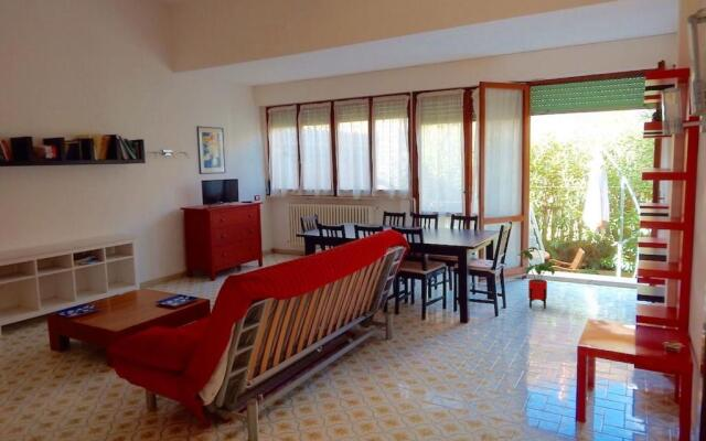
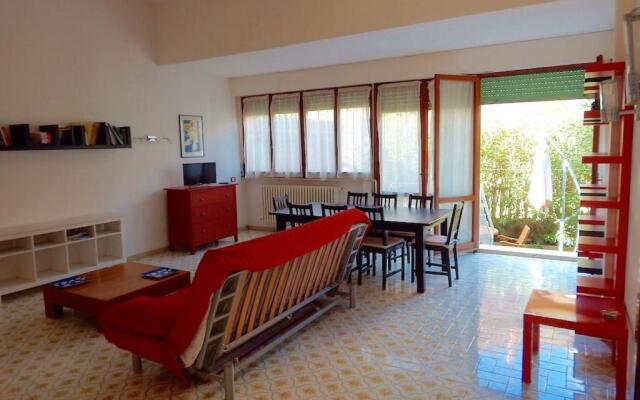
- house plant (535, 278)
